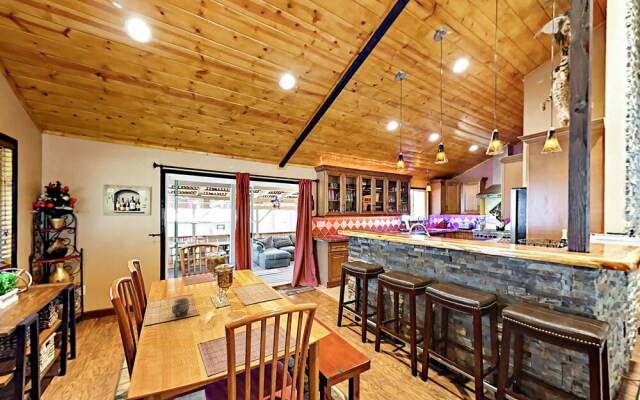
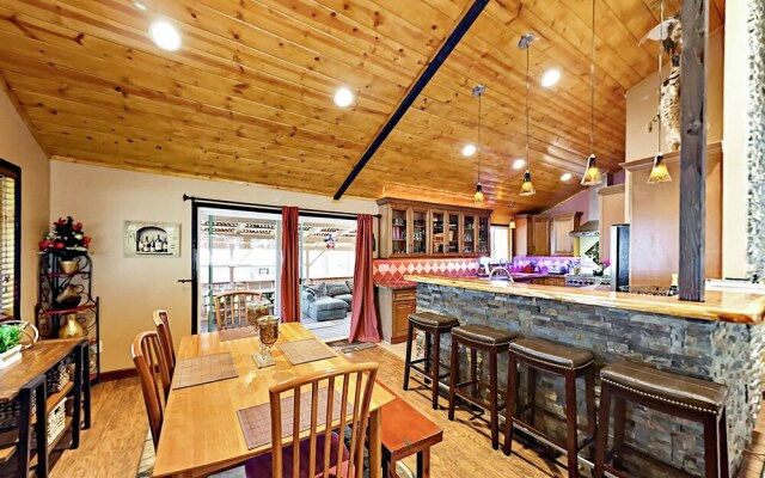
- mug (180, 308)
